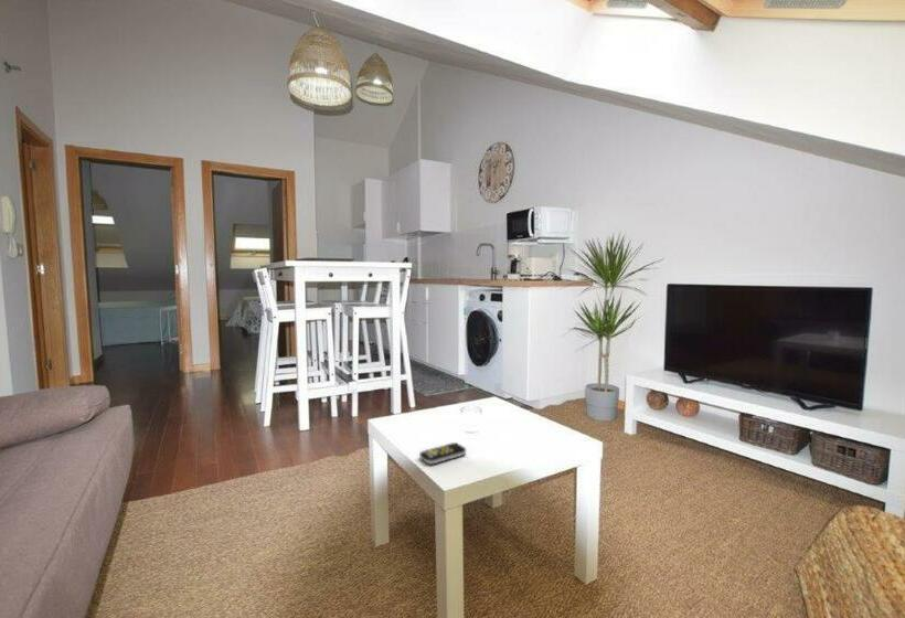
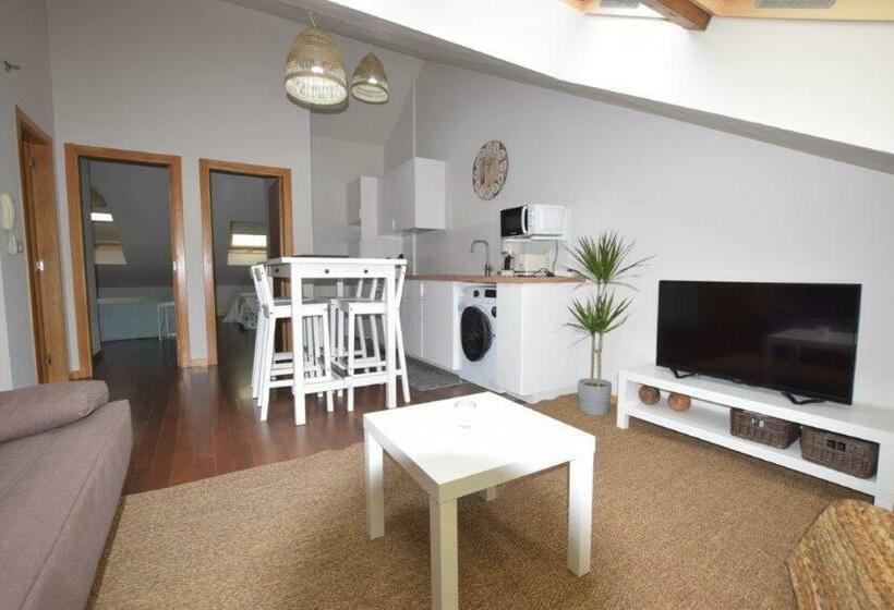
- remote control (443, 452)
